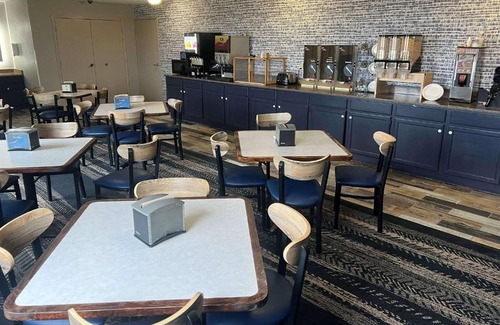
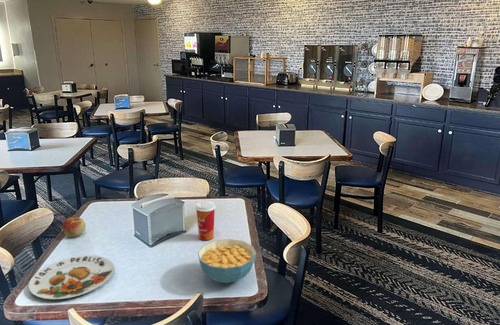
+ plate (73, 276)
+ cereal bowl (227, 265)
+ apple (74, 226)
+ coffee cup (205, 221)
